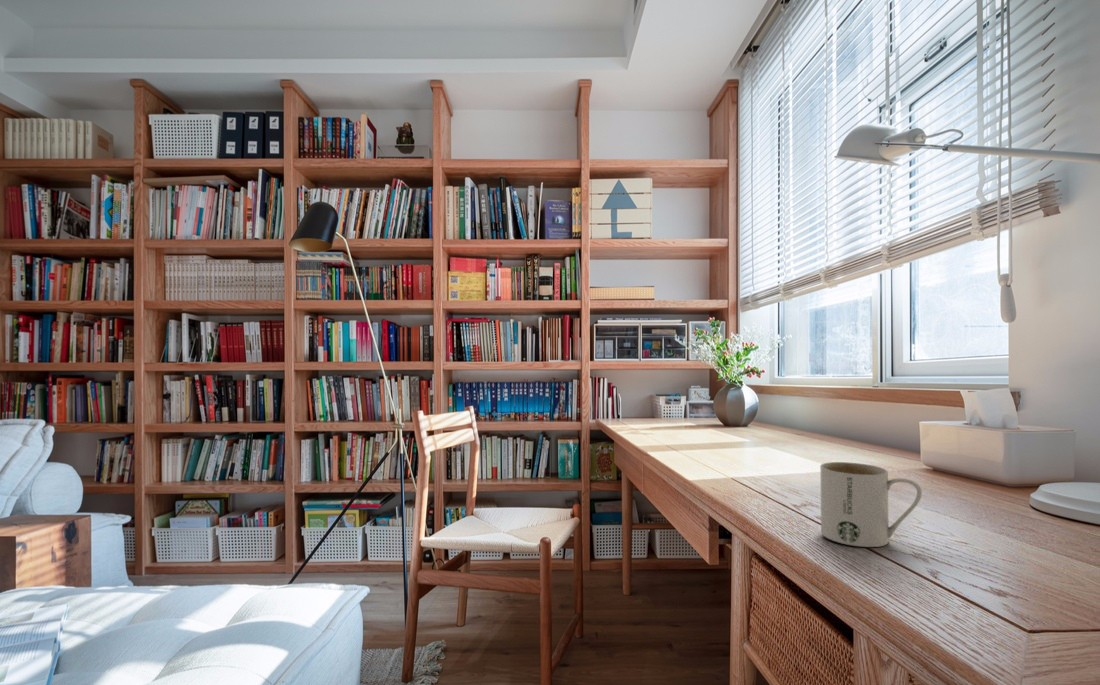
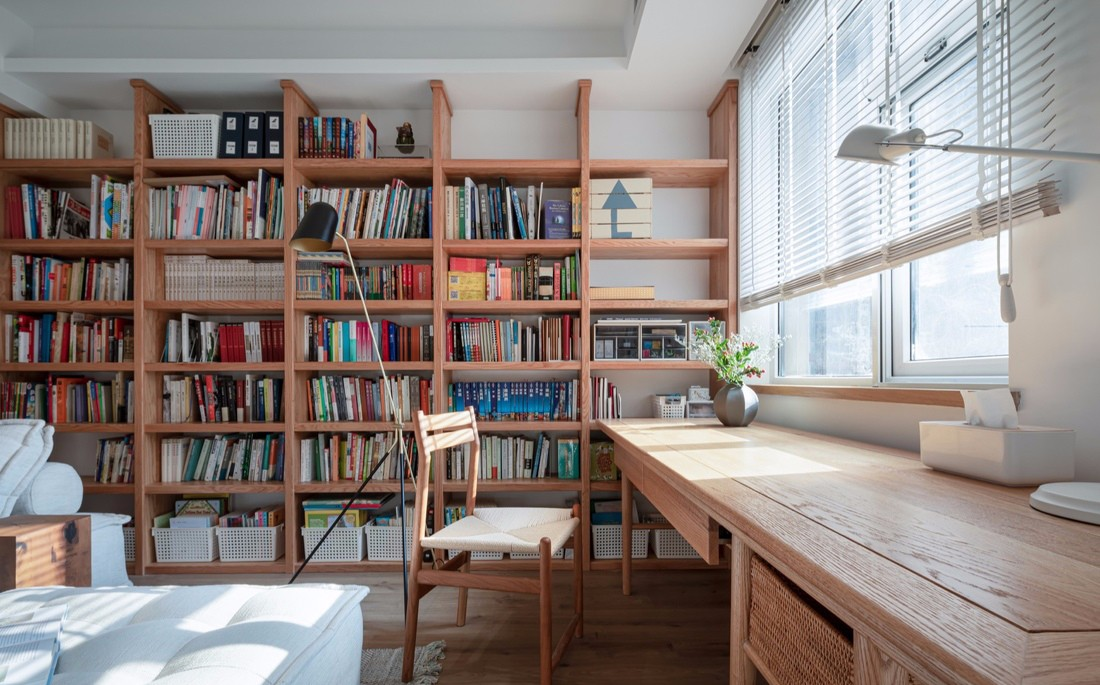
- mug (869, 504)
